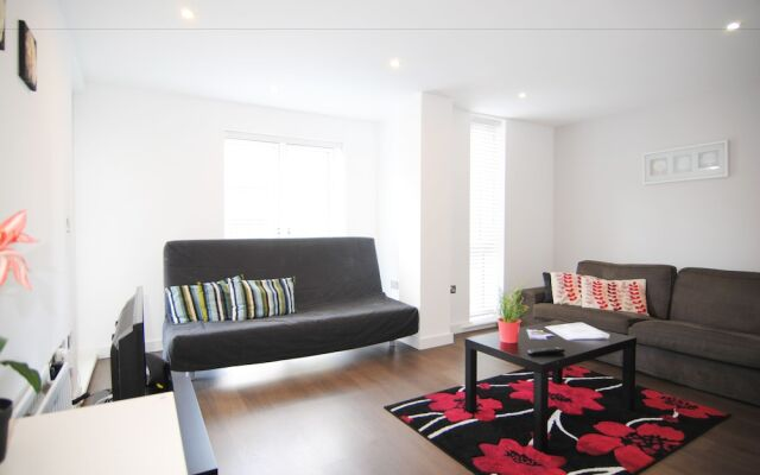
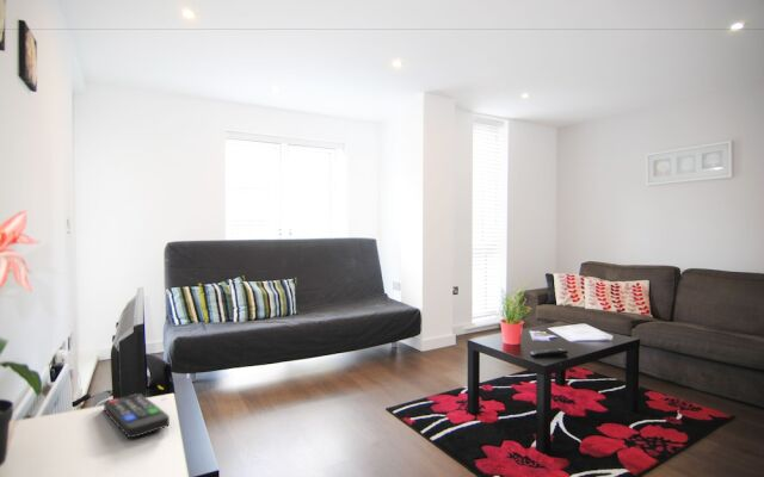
+ remote control (135, 413)
